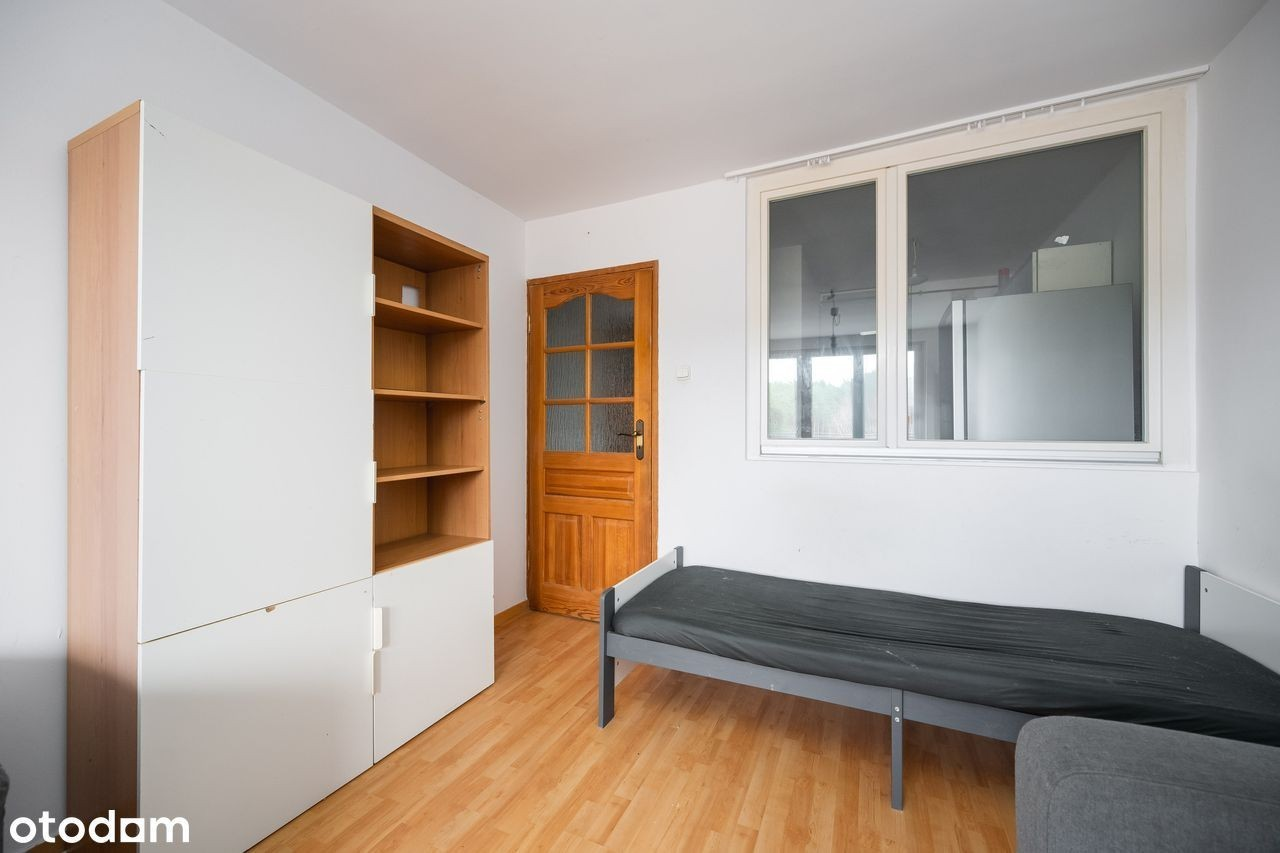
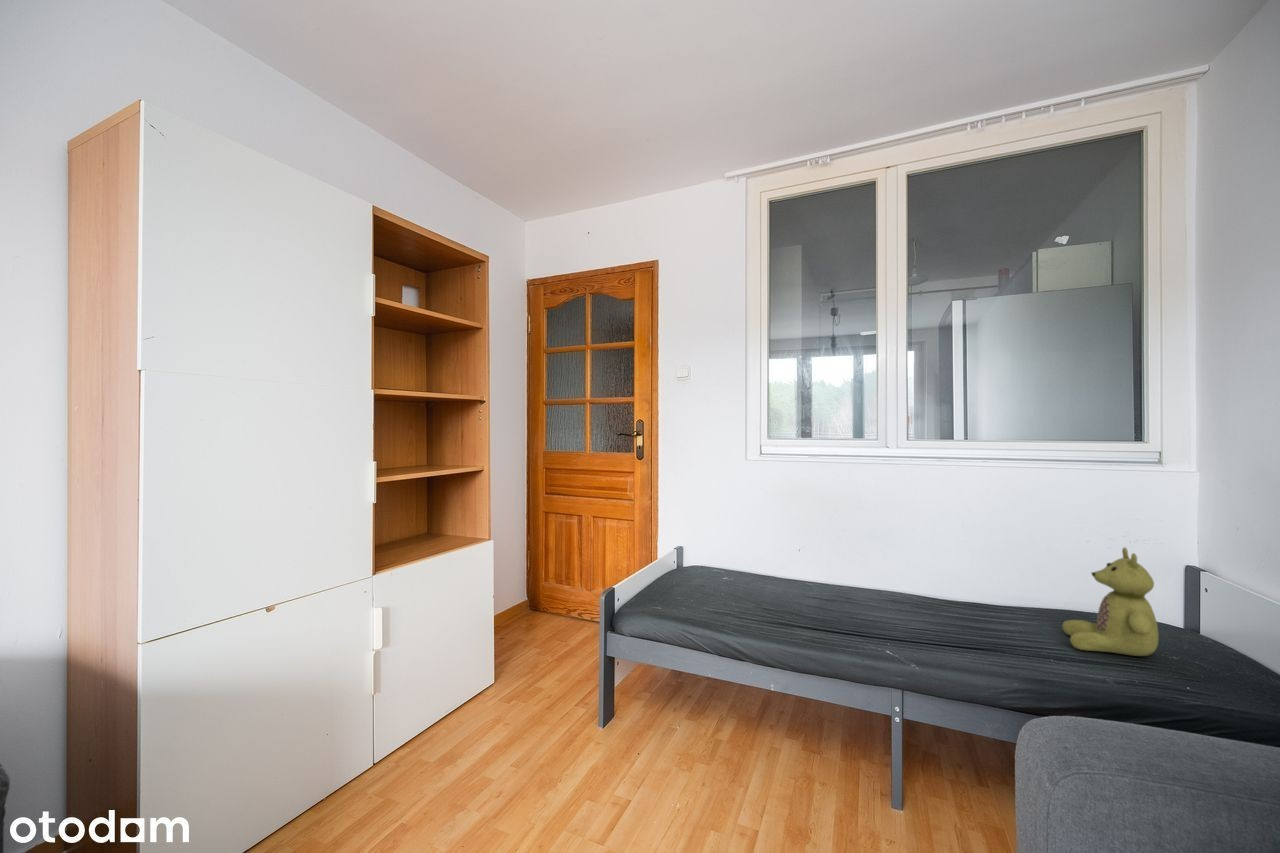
+ stuffed bear (1108, 598)
